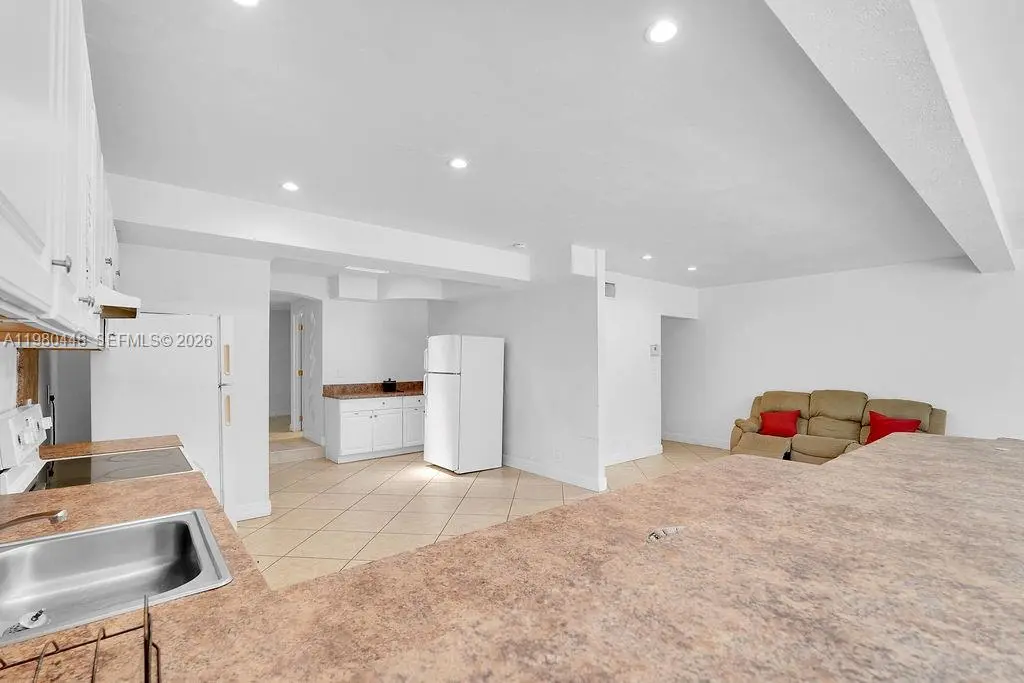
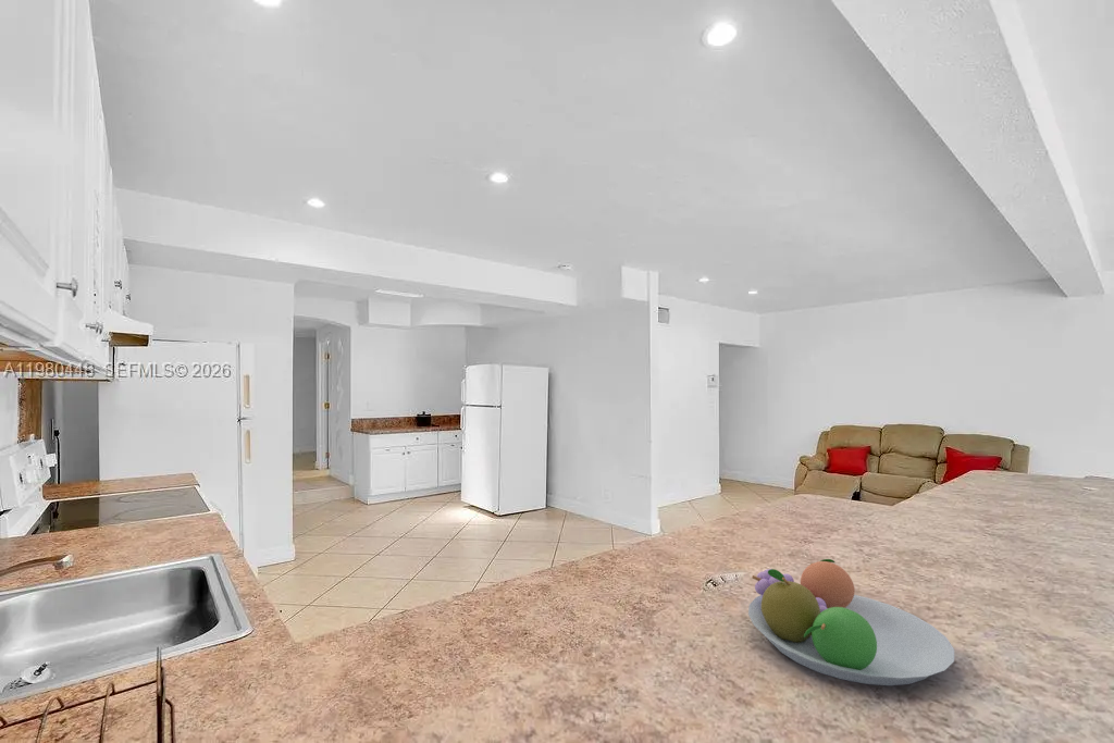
+ fruit bowl (838, 609)
